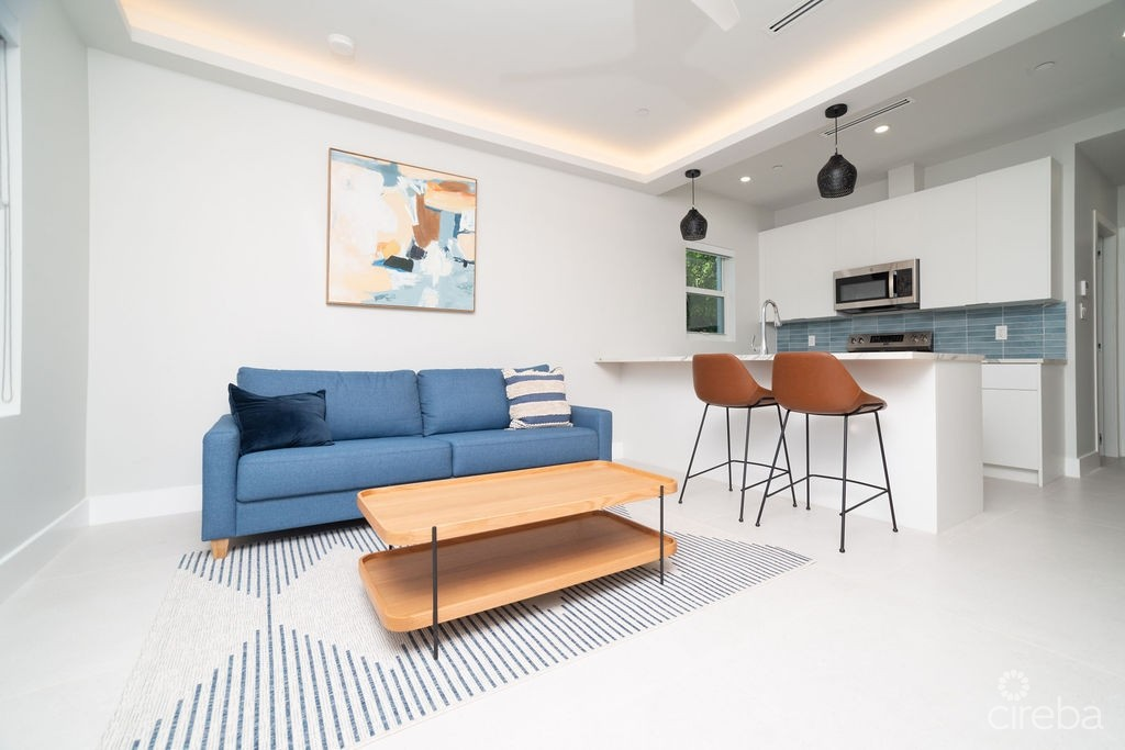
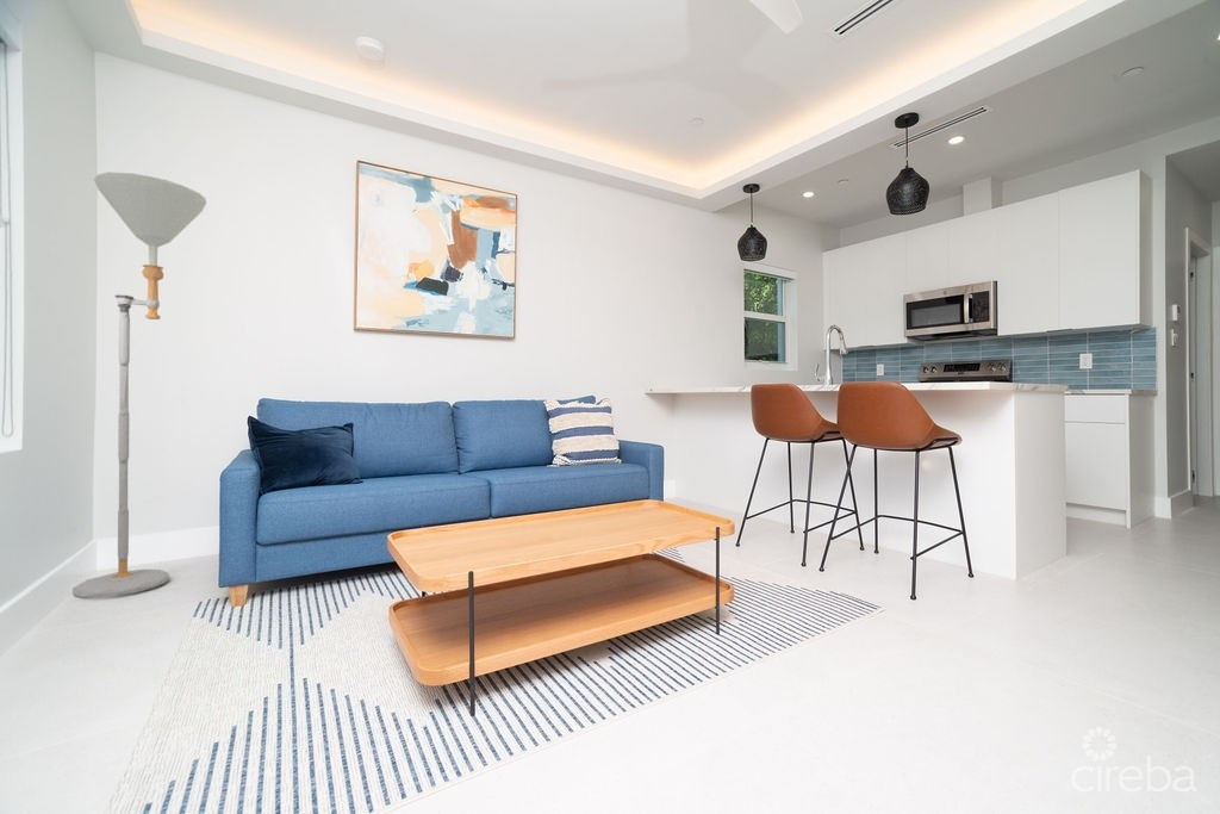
+ floor lamp (127, 386)
